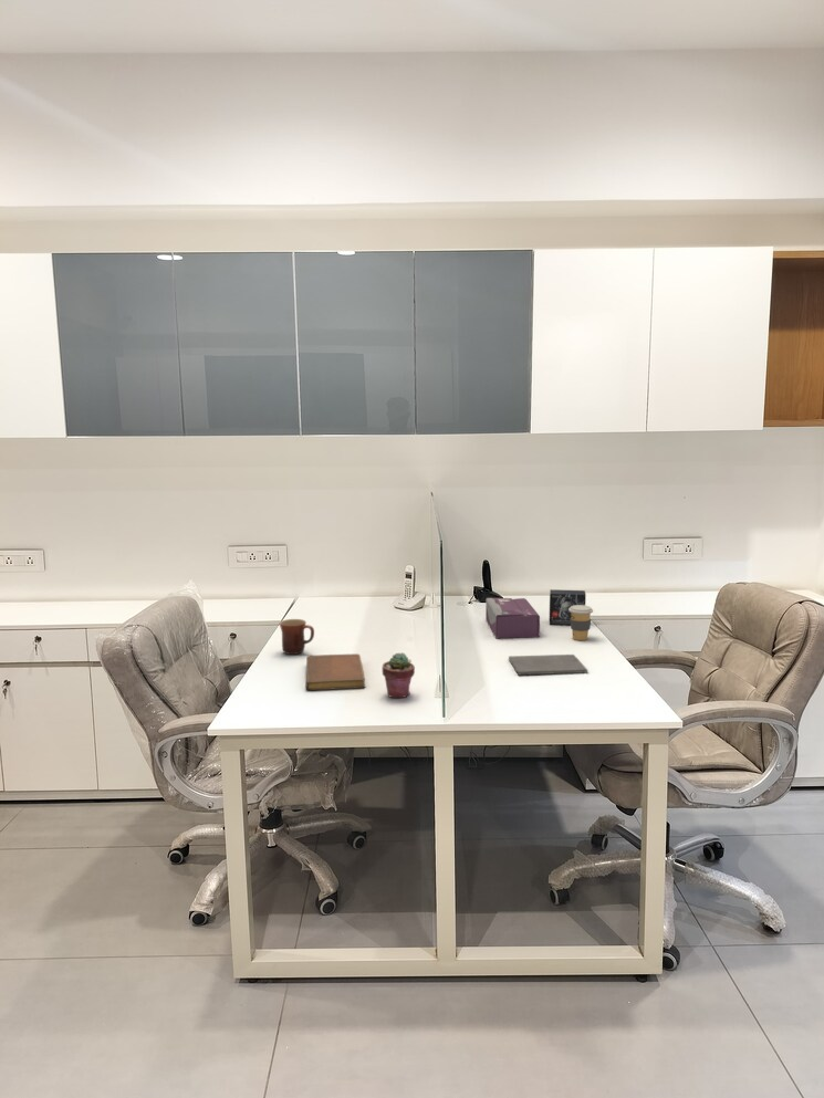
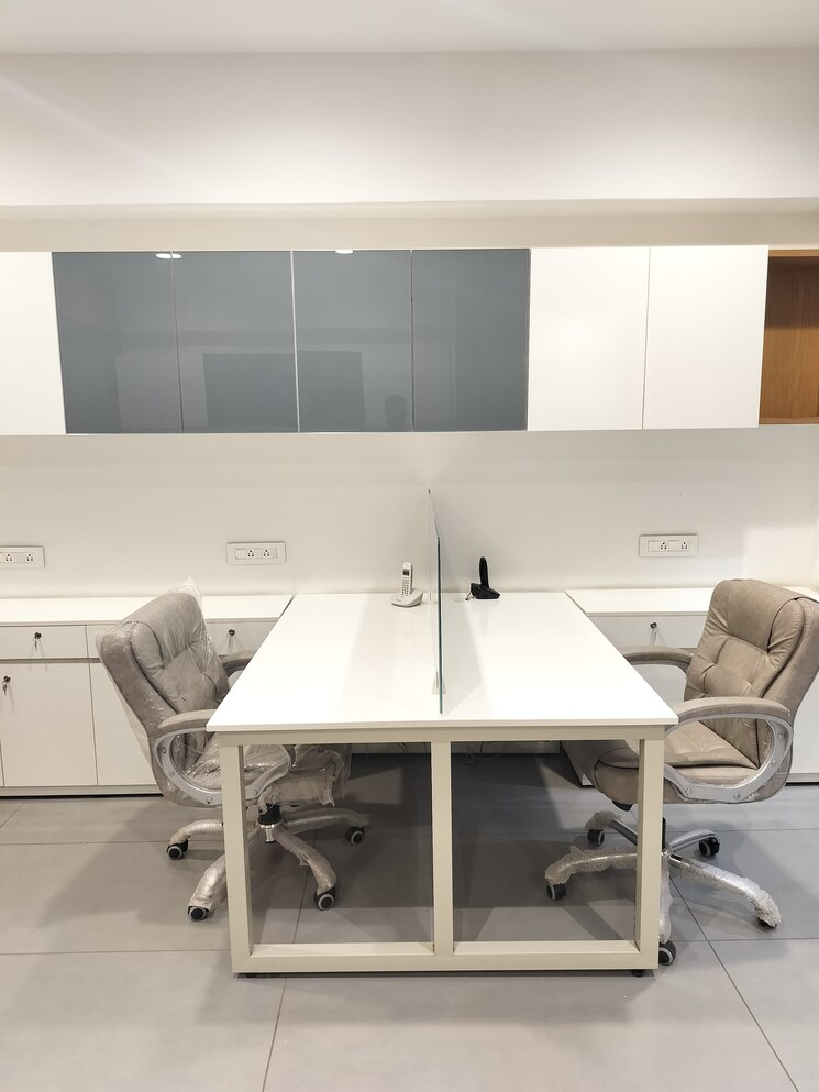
- notepad (546, 663)
- small box (566, 607)
- coffee cup (580, 623)
- potted succulent (398, 673)
- tissue box (511, 616)
- mug (296, 637)
- notebook (334, 670)
